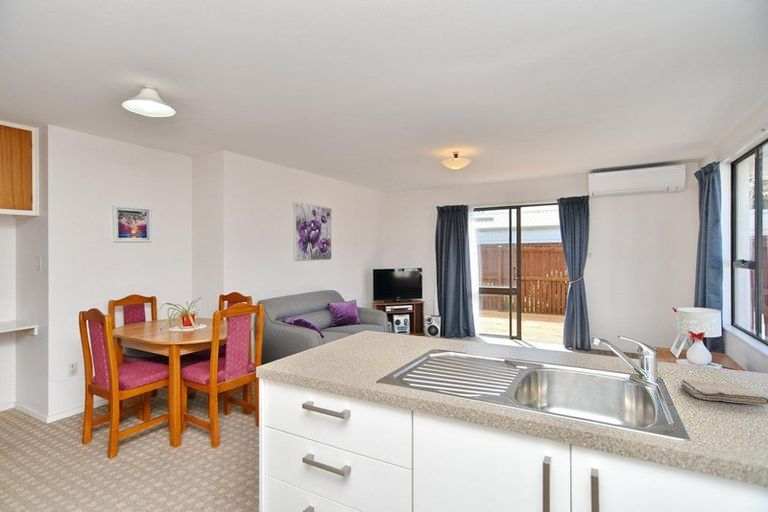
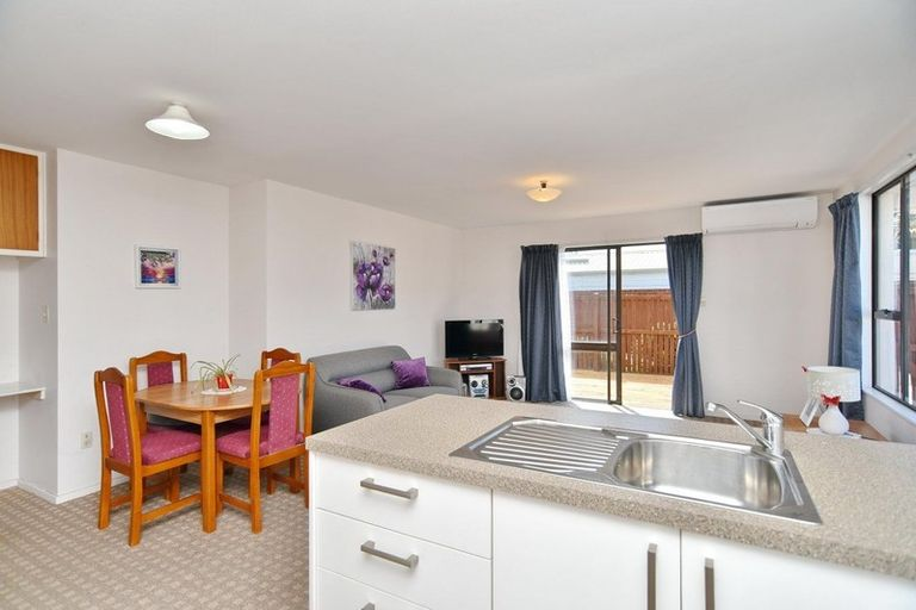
- washcloth (721, 391)
